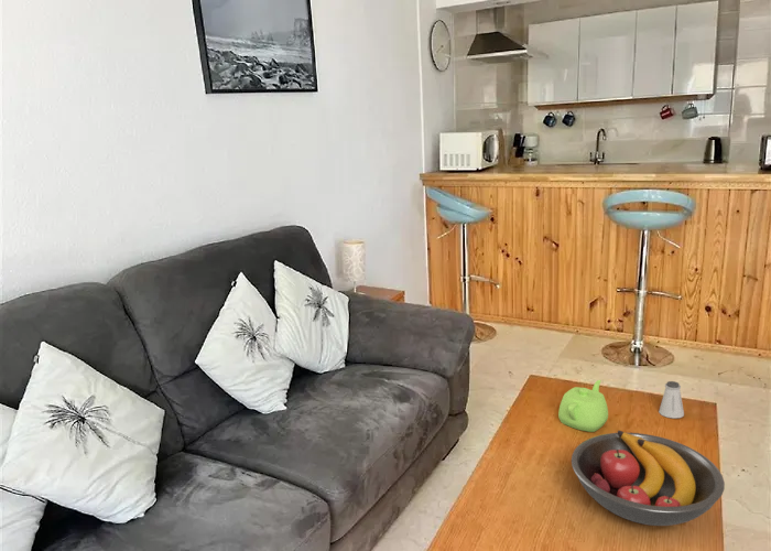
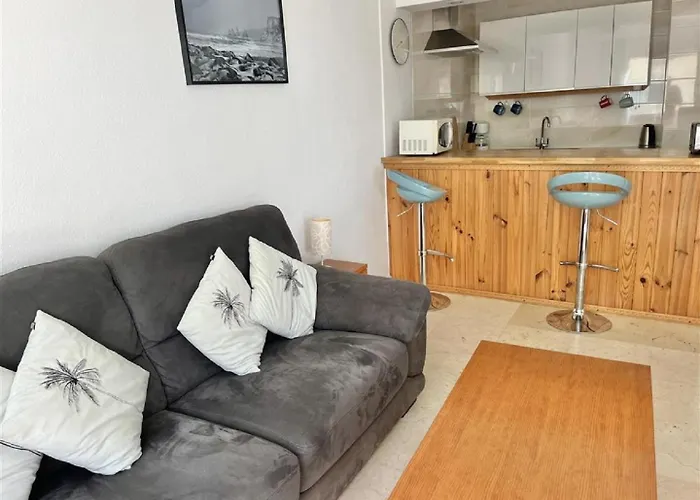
- fruit bowl (643, 479)
- teapot (584, 404)
- saltshaker (672, 398)
